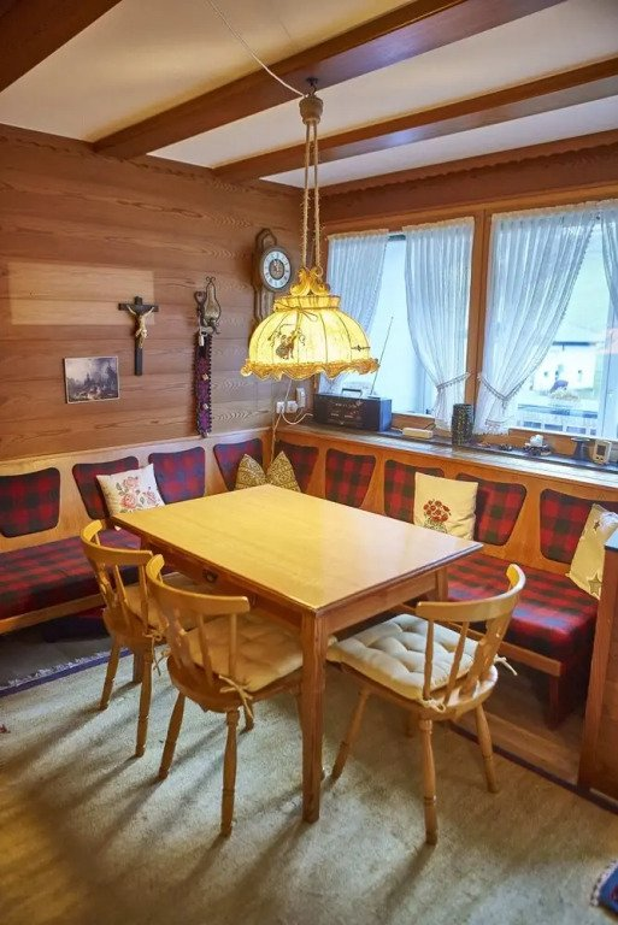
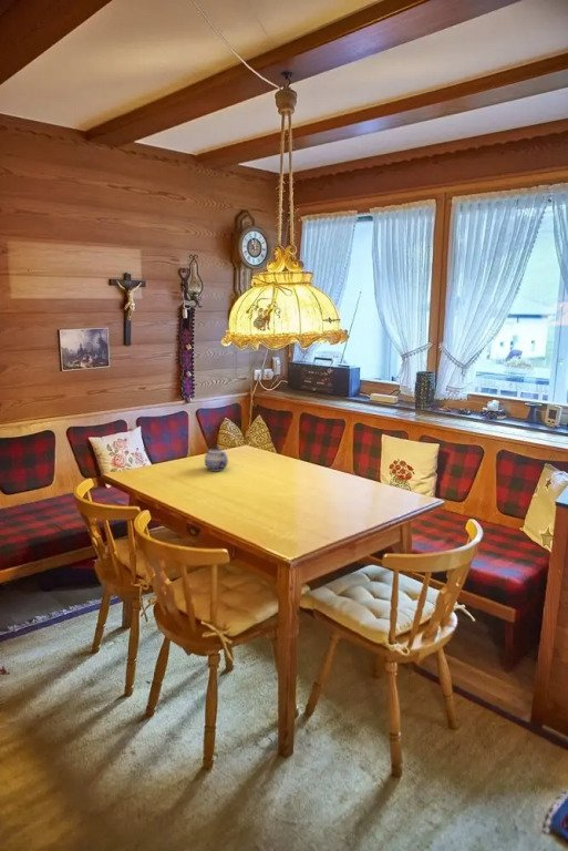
+ teapot (216, 458)
